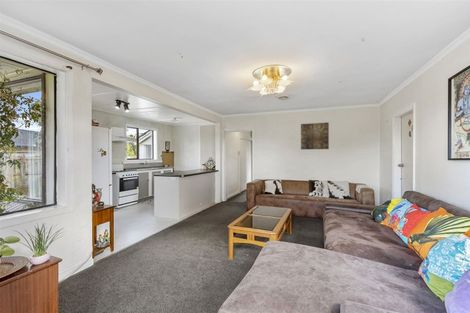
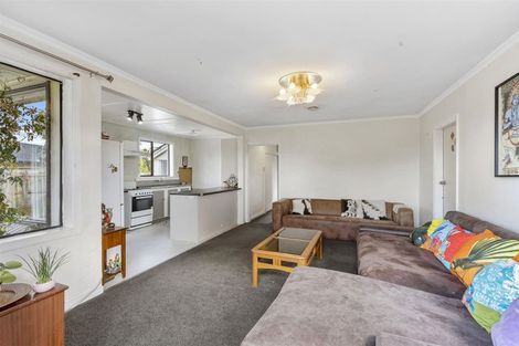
- wall art (314, 136)
